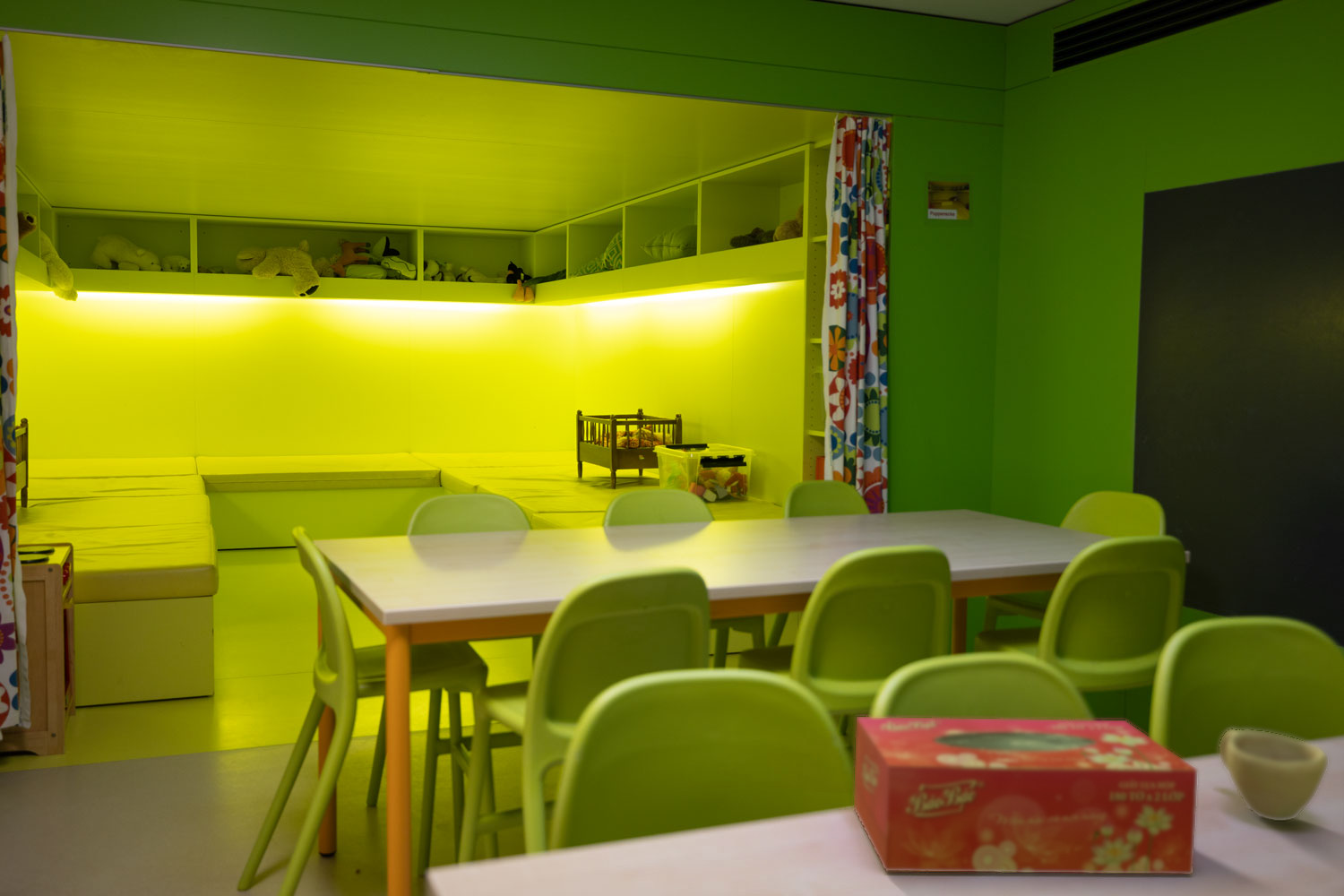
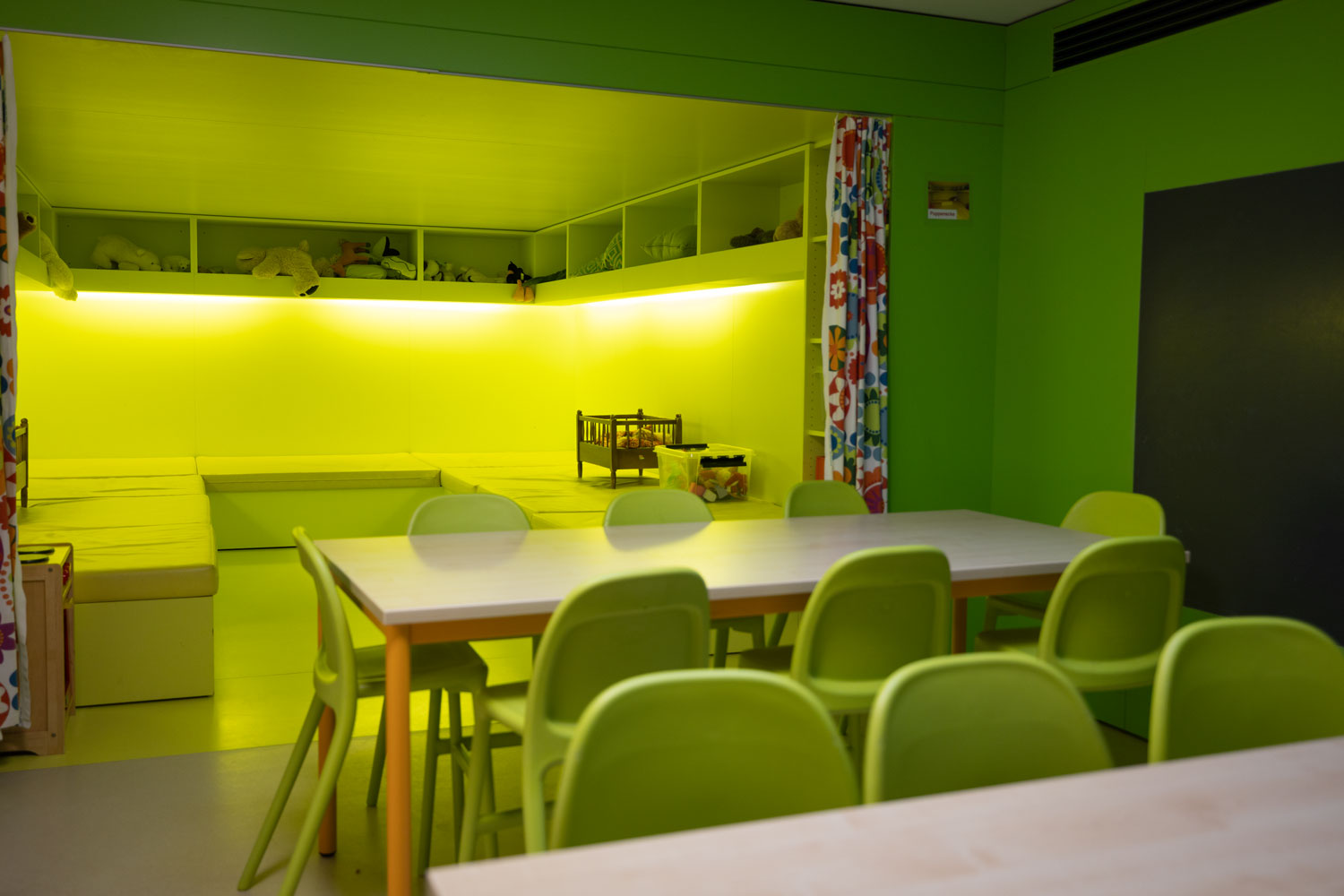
- tissue box (1013, 790)
- cup (1262, 774)
